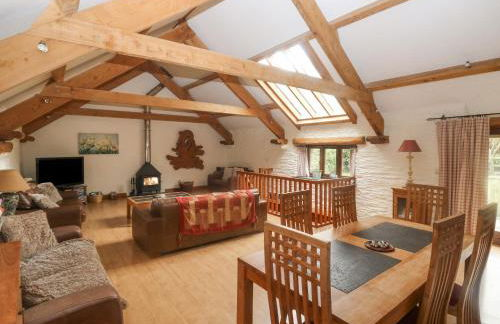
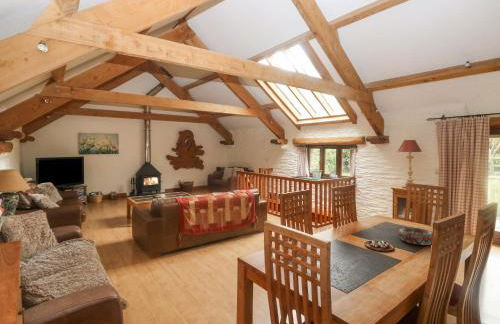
+ decorative bowl (416, 236)
